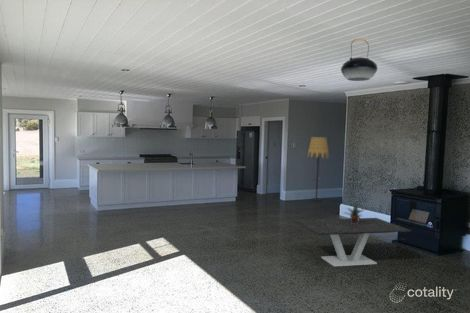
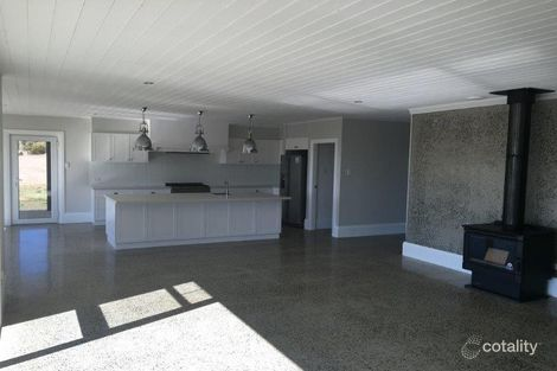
- pendant light (359, 59)
- floor lamp (317, 168)
- potted plant (354, 213)
- coffee table (355, 244)
